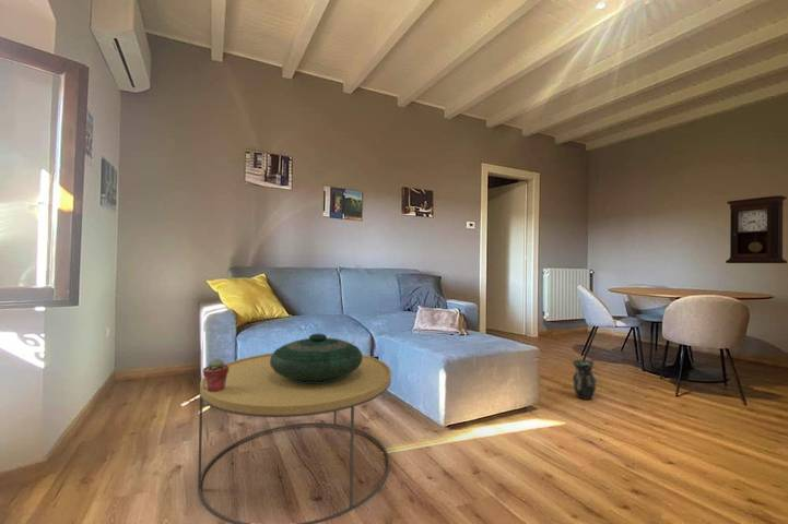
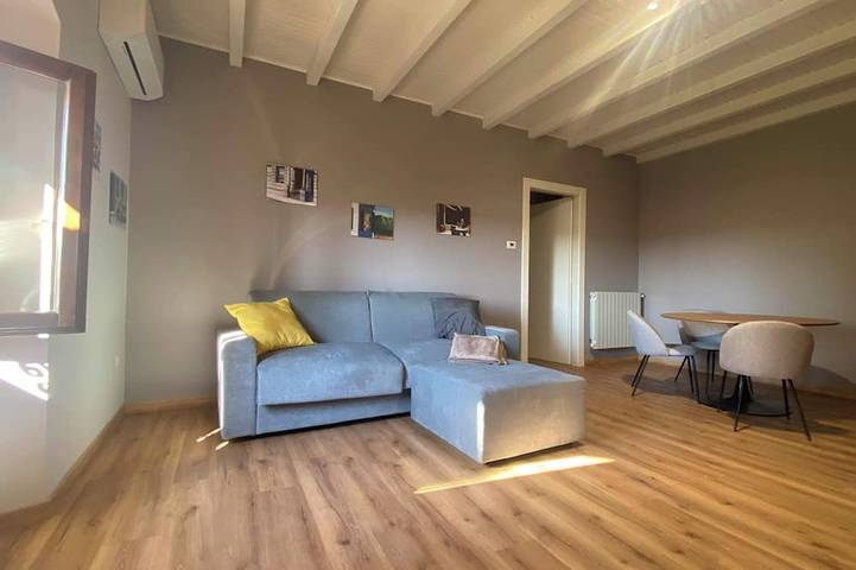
- potted succulent (215, 370)
- vase (584, 379)
- pendulum clock (754, 230)
- coffee table (299, 416)
- decorative bowl (317, 352)
